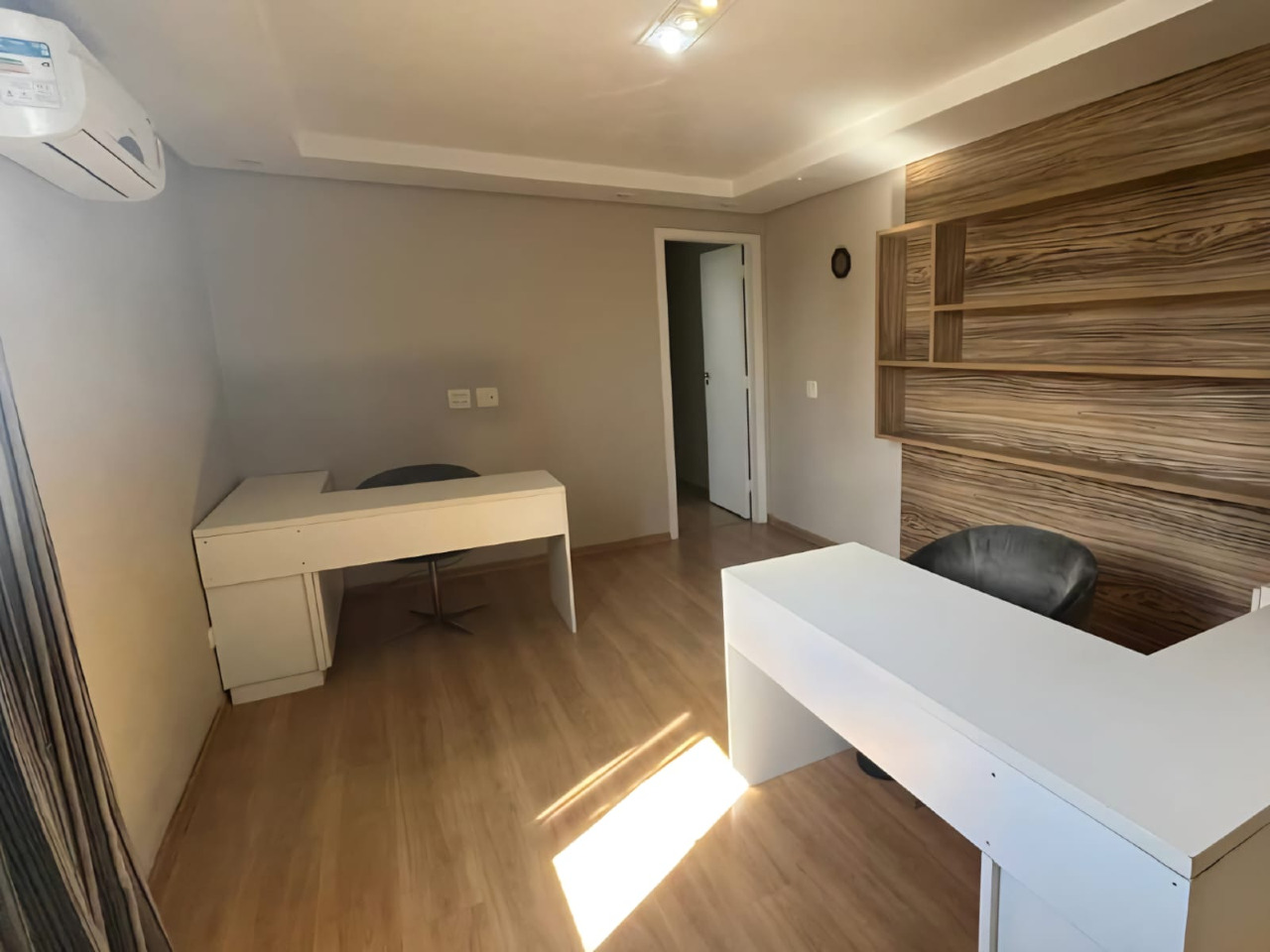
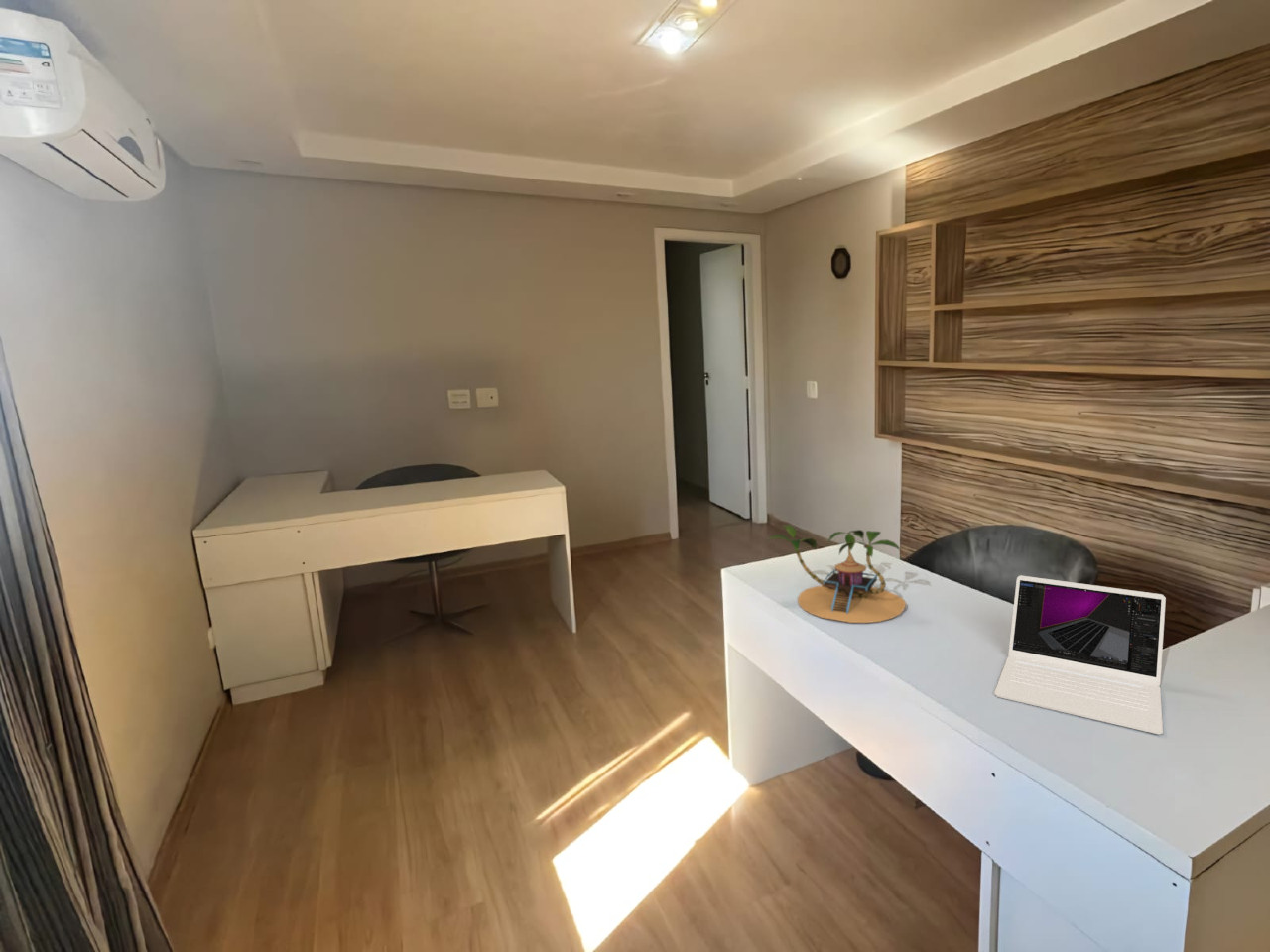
+ laptop (1080, 641)
+ plant (836, 564)
